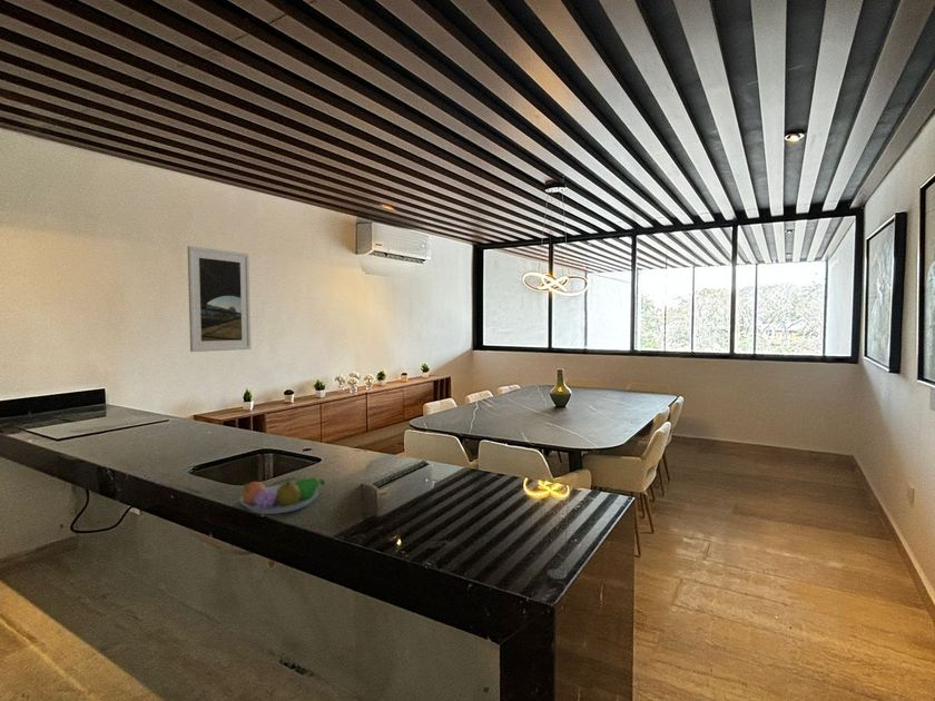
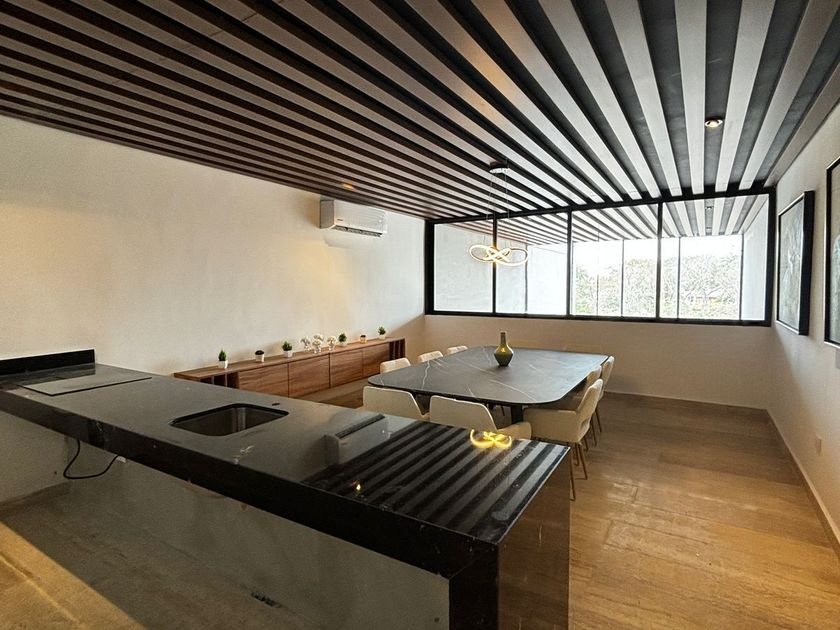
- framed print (220, 300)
- fruit bowl (283, 488)
